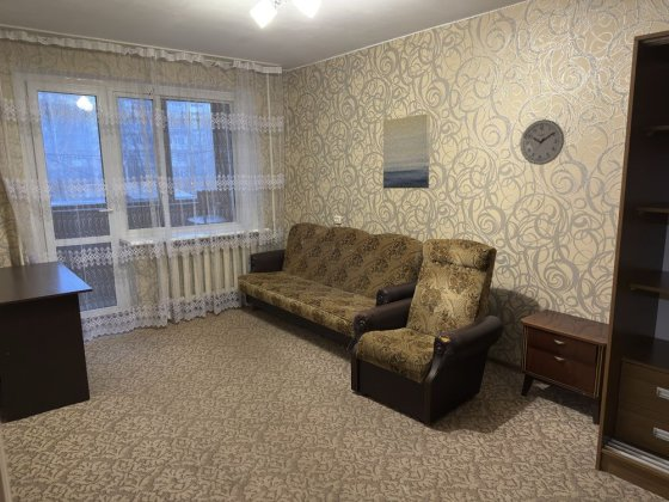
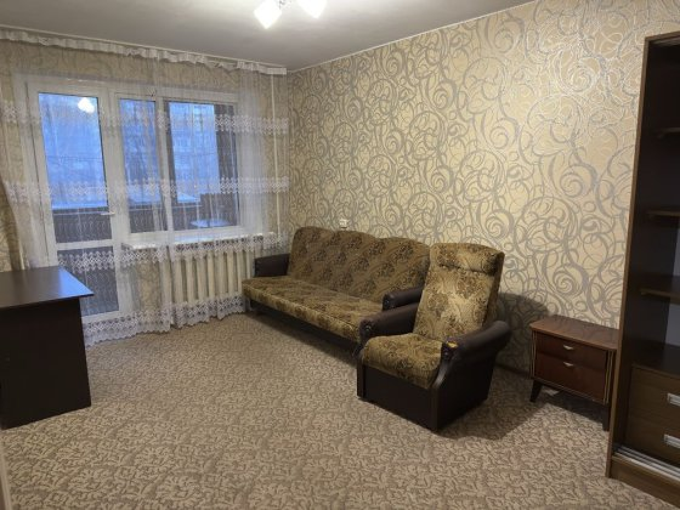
- wall clock (540, 142)
- wall art (405, 153)
